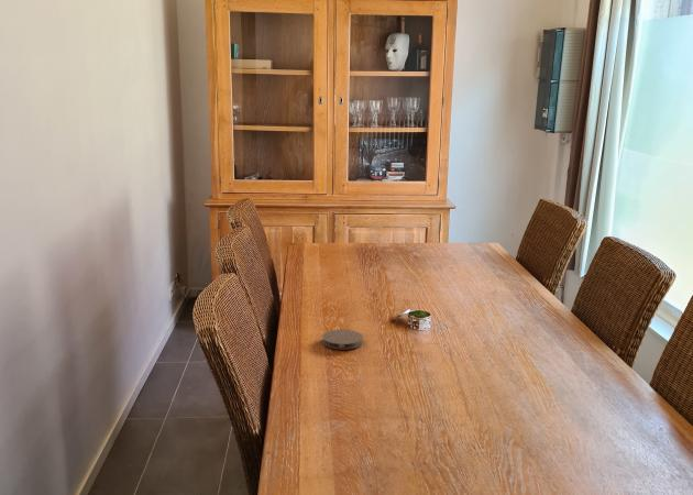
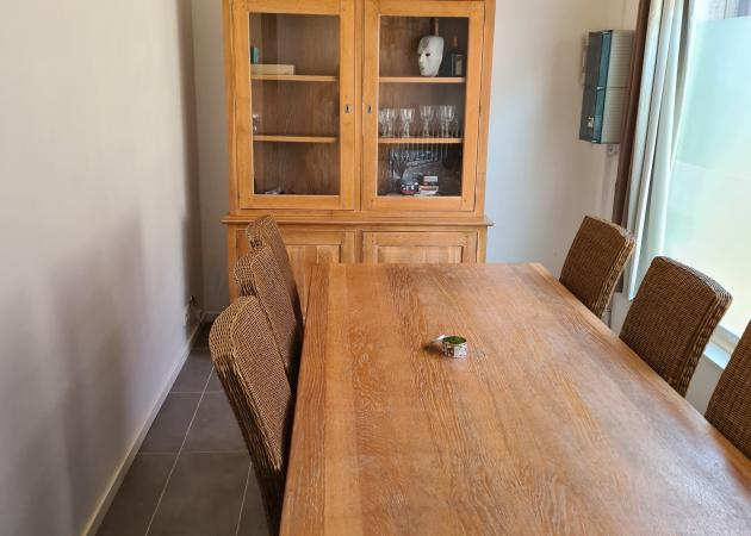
- coaster (342, 339)
